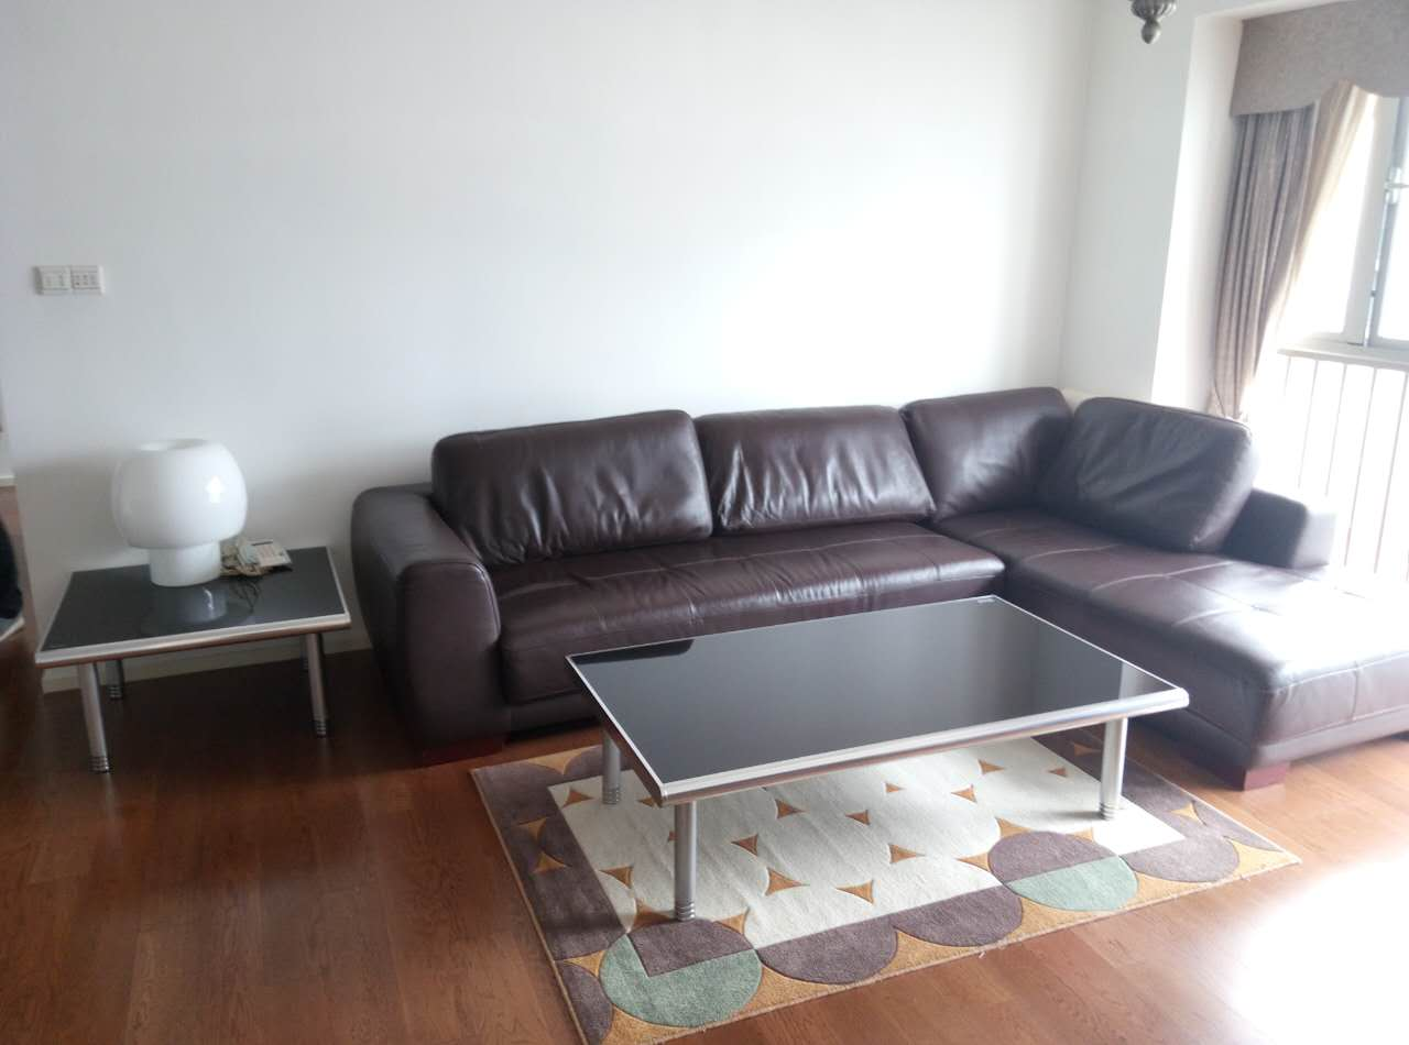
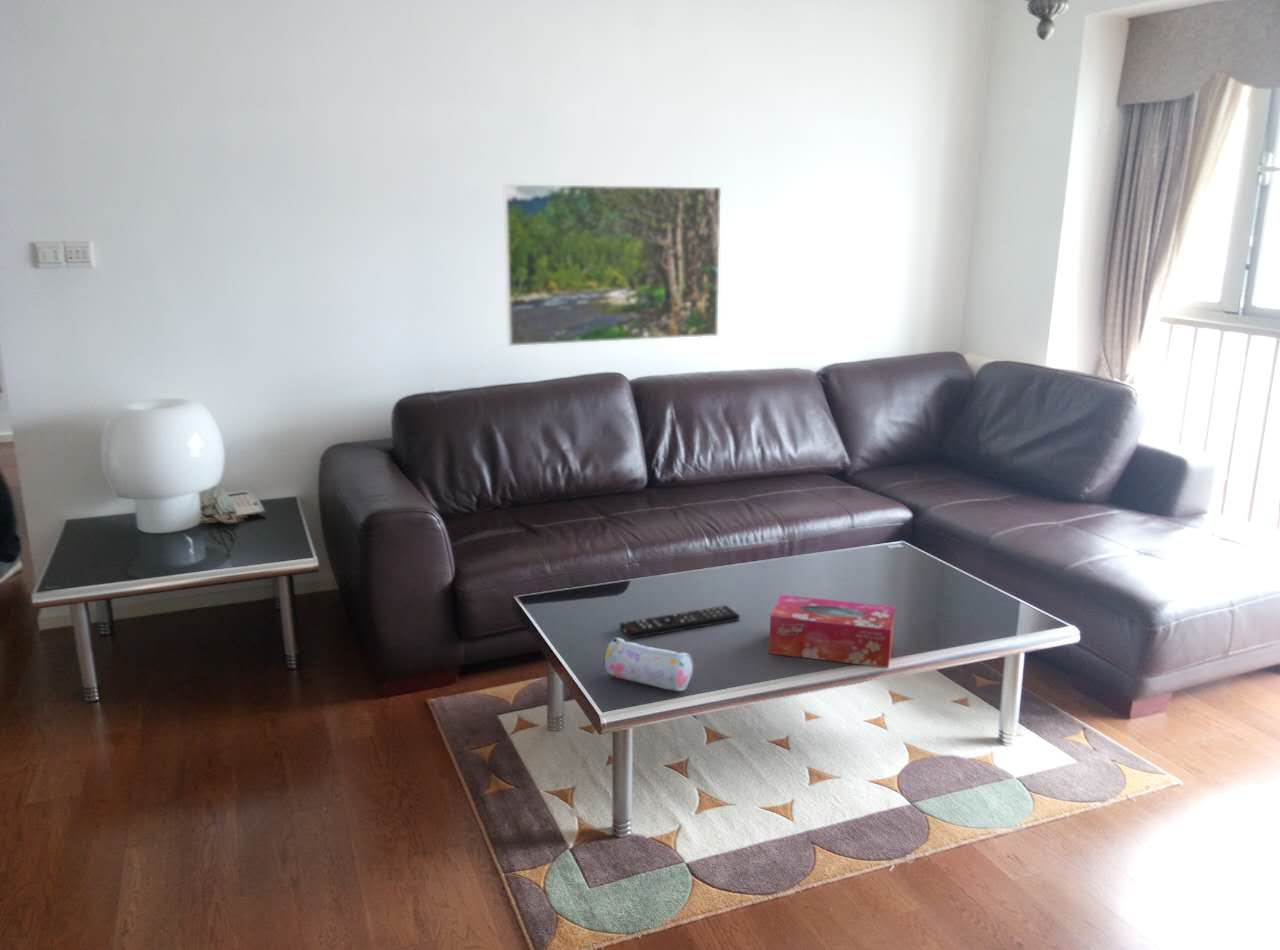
+ tissue box (832, 629)
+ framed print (616, 264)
+ pencil case (648, 663)
+ remote control (679, 620)
